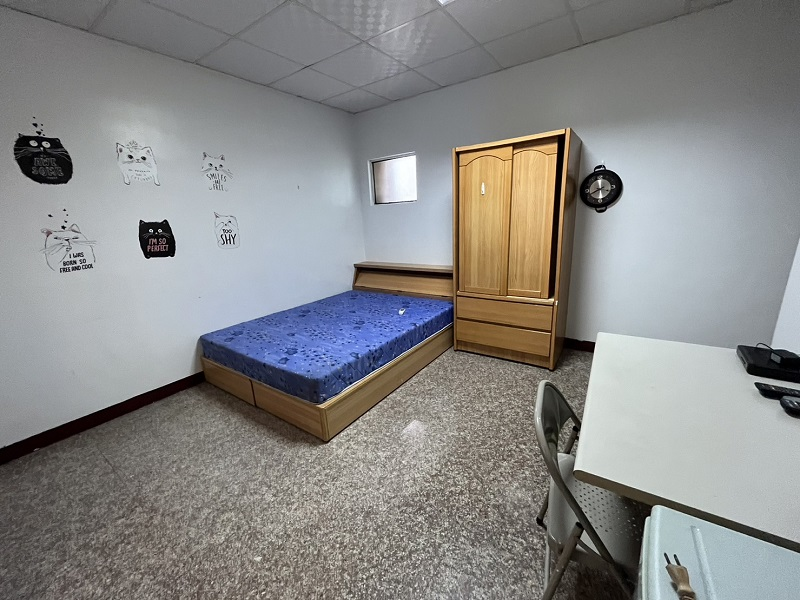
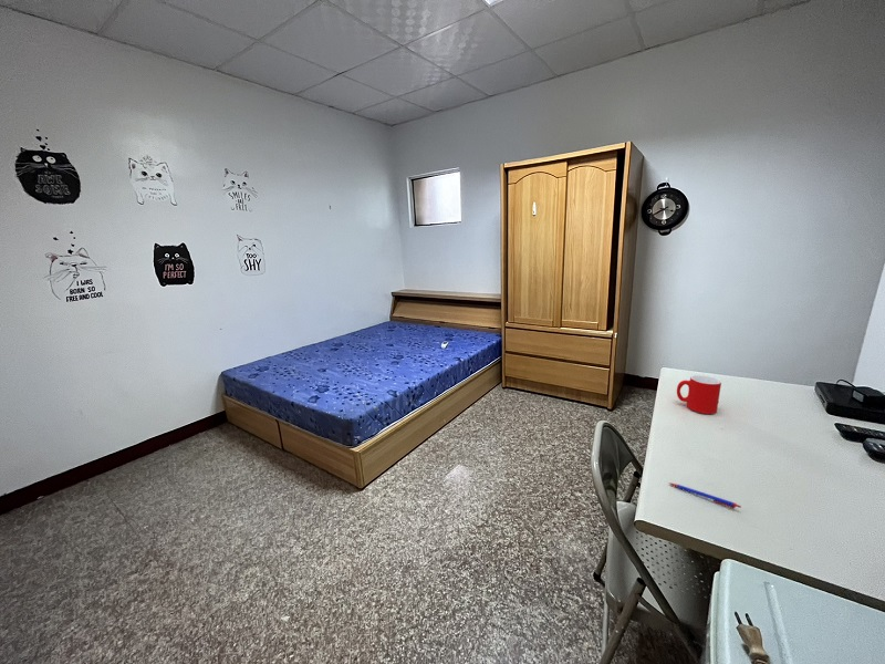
+ pen (701, 494)
+ cup (697, 393)
